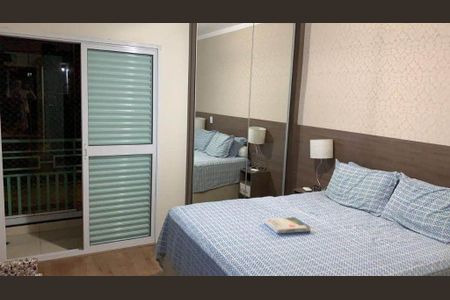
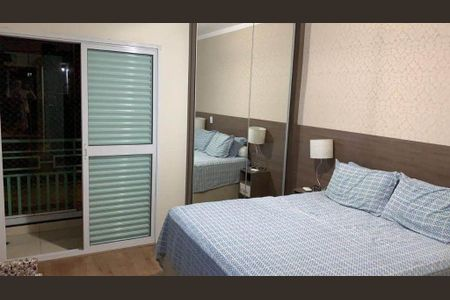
- book (286, 224)
